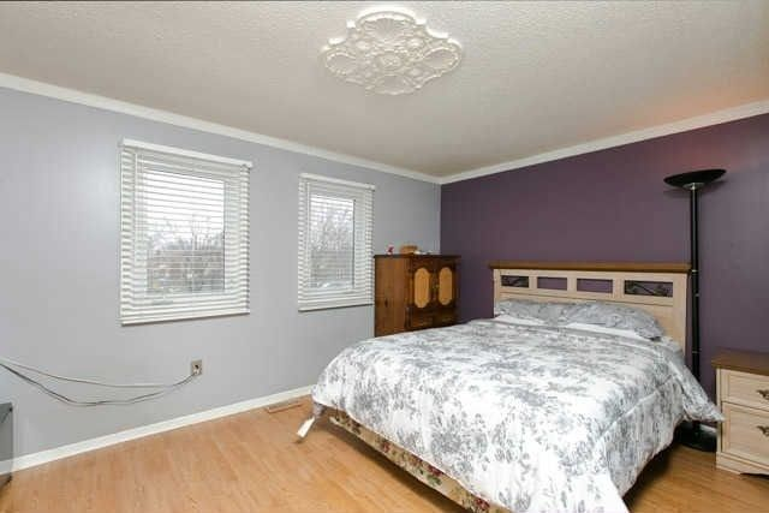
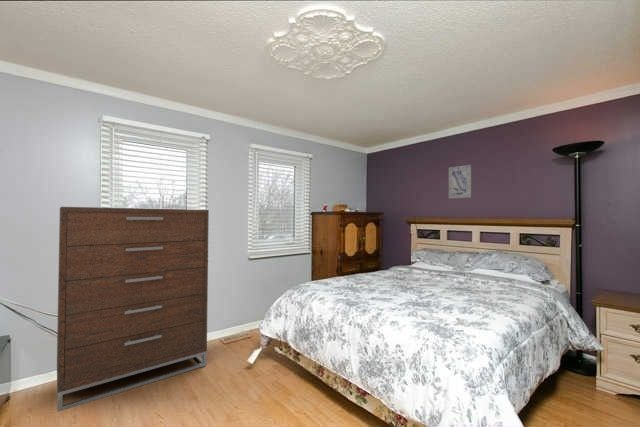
+ dresser (137, 291)
+ wall art (459, 182)
